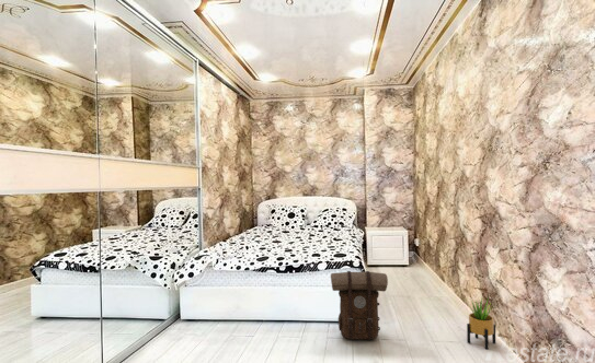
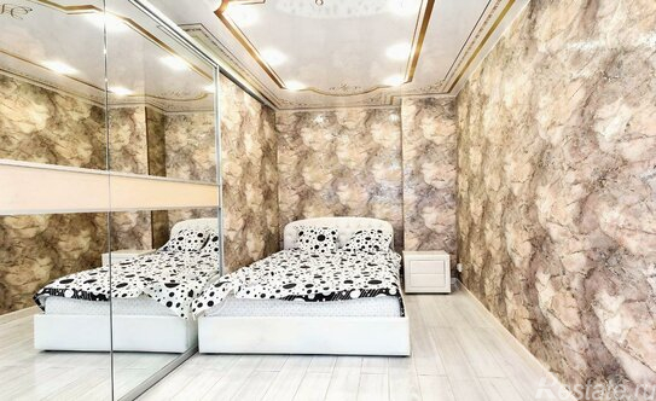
- backpack (357, 302)
- potted plant (480, 320)
